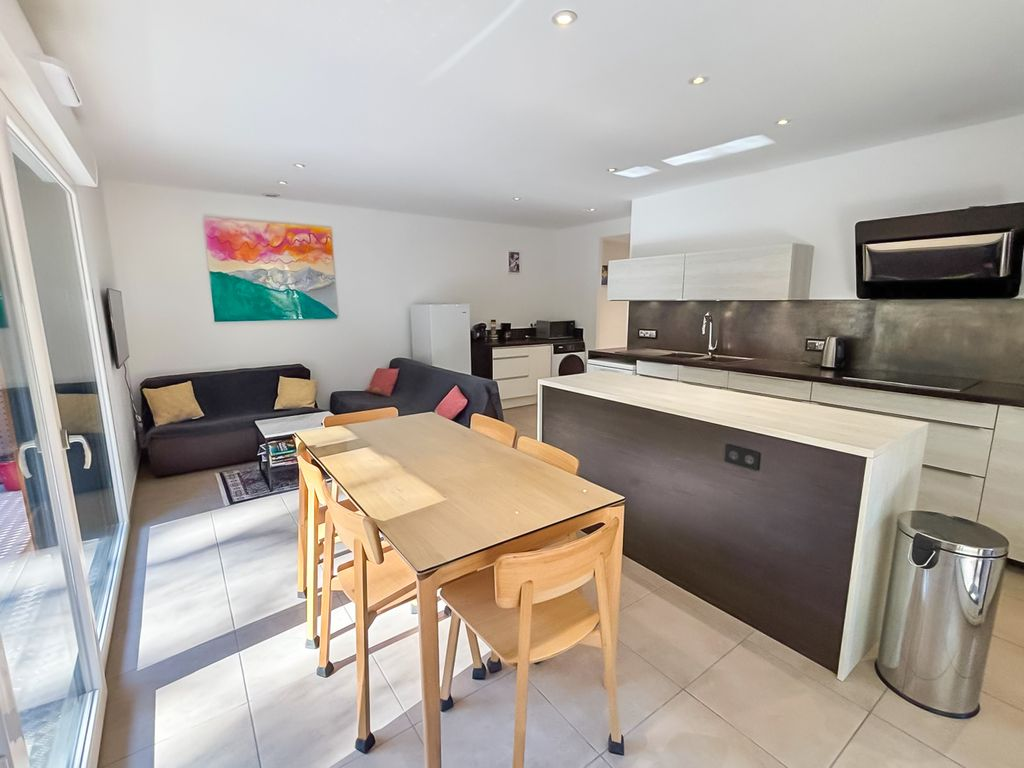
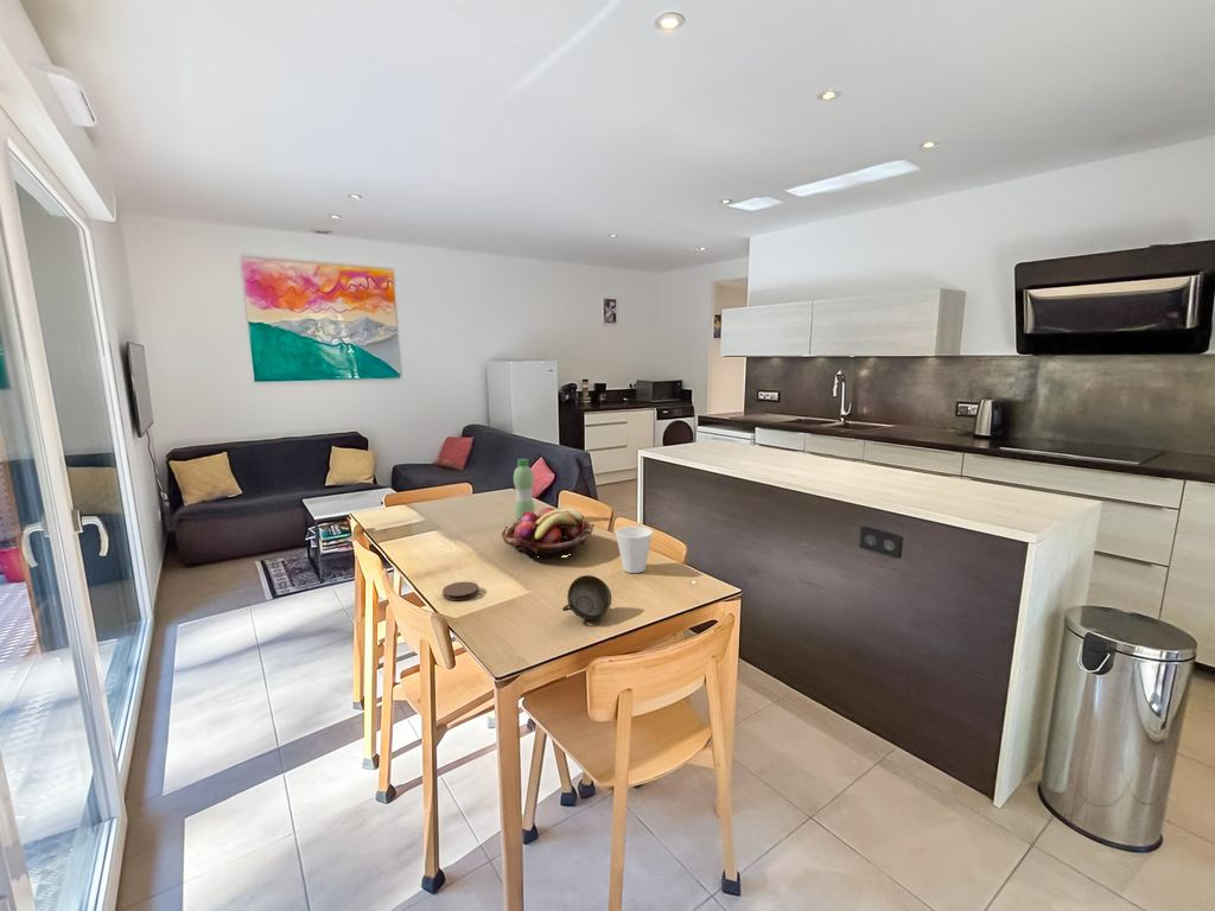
+ cup (634, 550)
+ water bottle (523, 489)
+ fruit basket (548, 529)
+ cup (585, 599)
+ coaster (460, 591)
